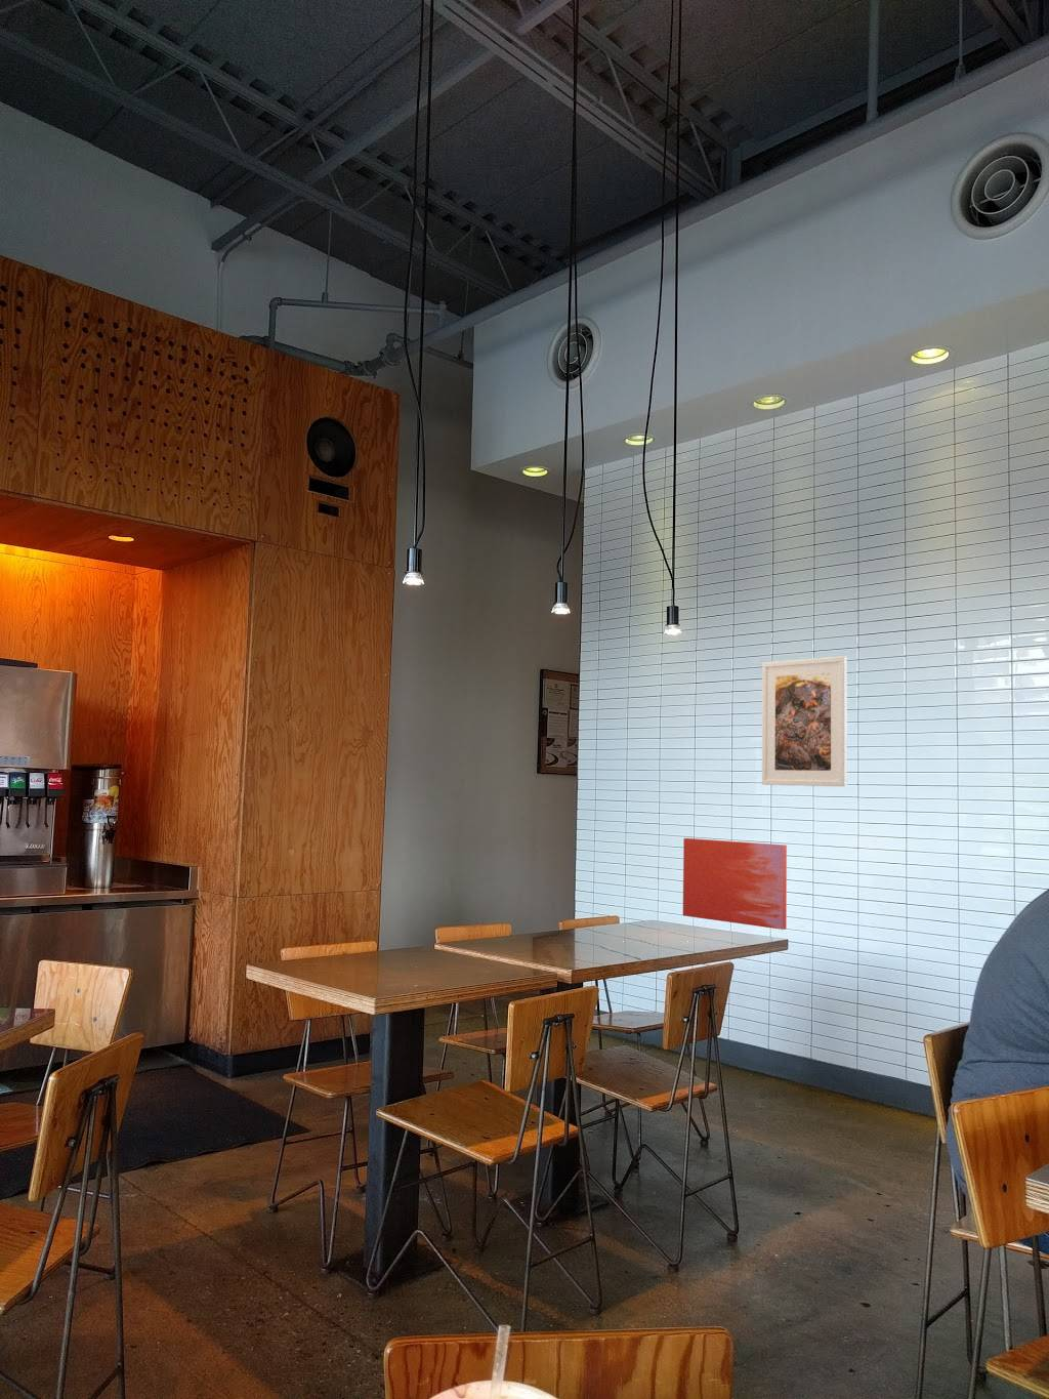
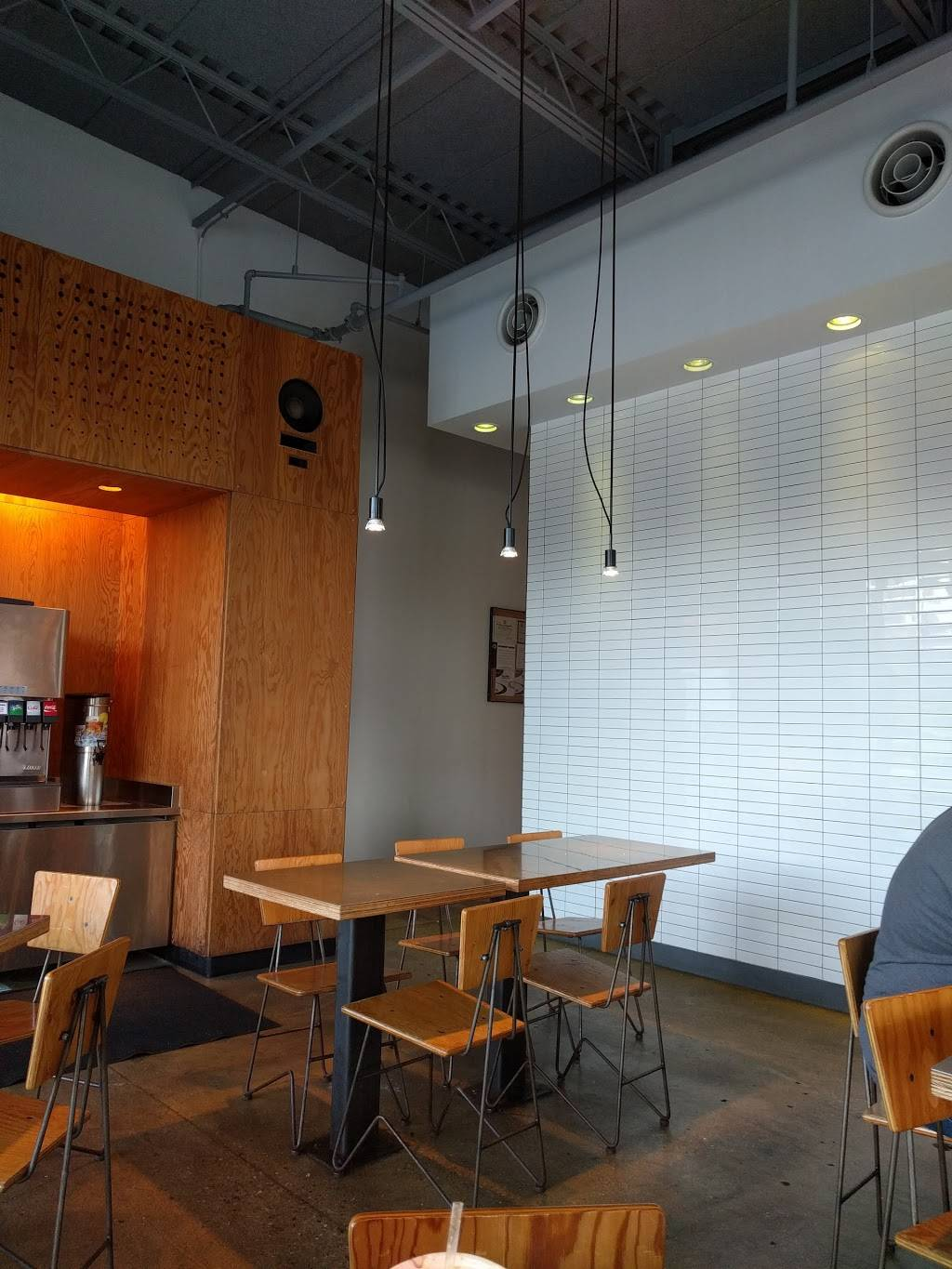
- wall art (733, 882)
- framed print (802, 721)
